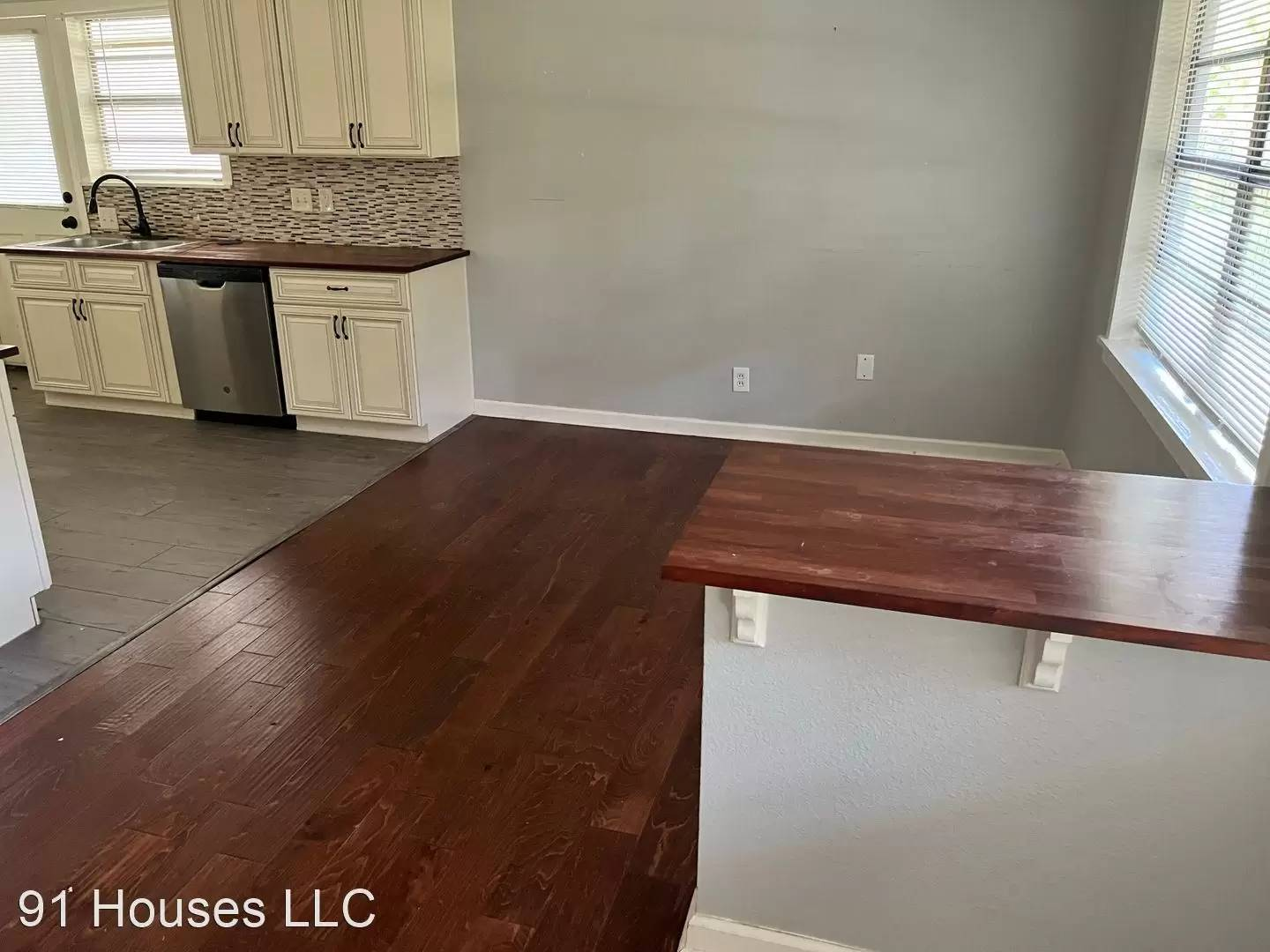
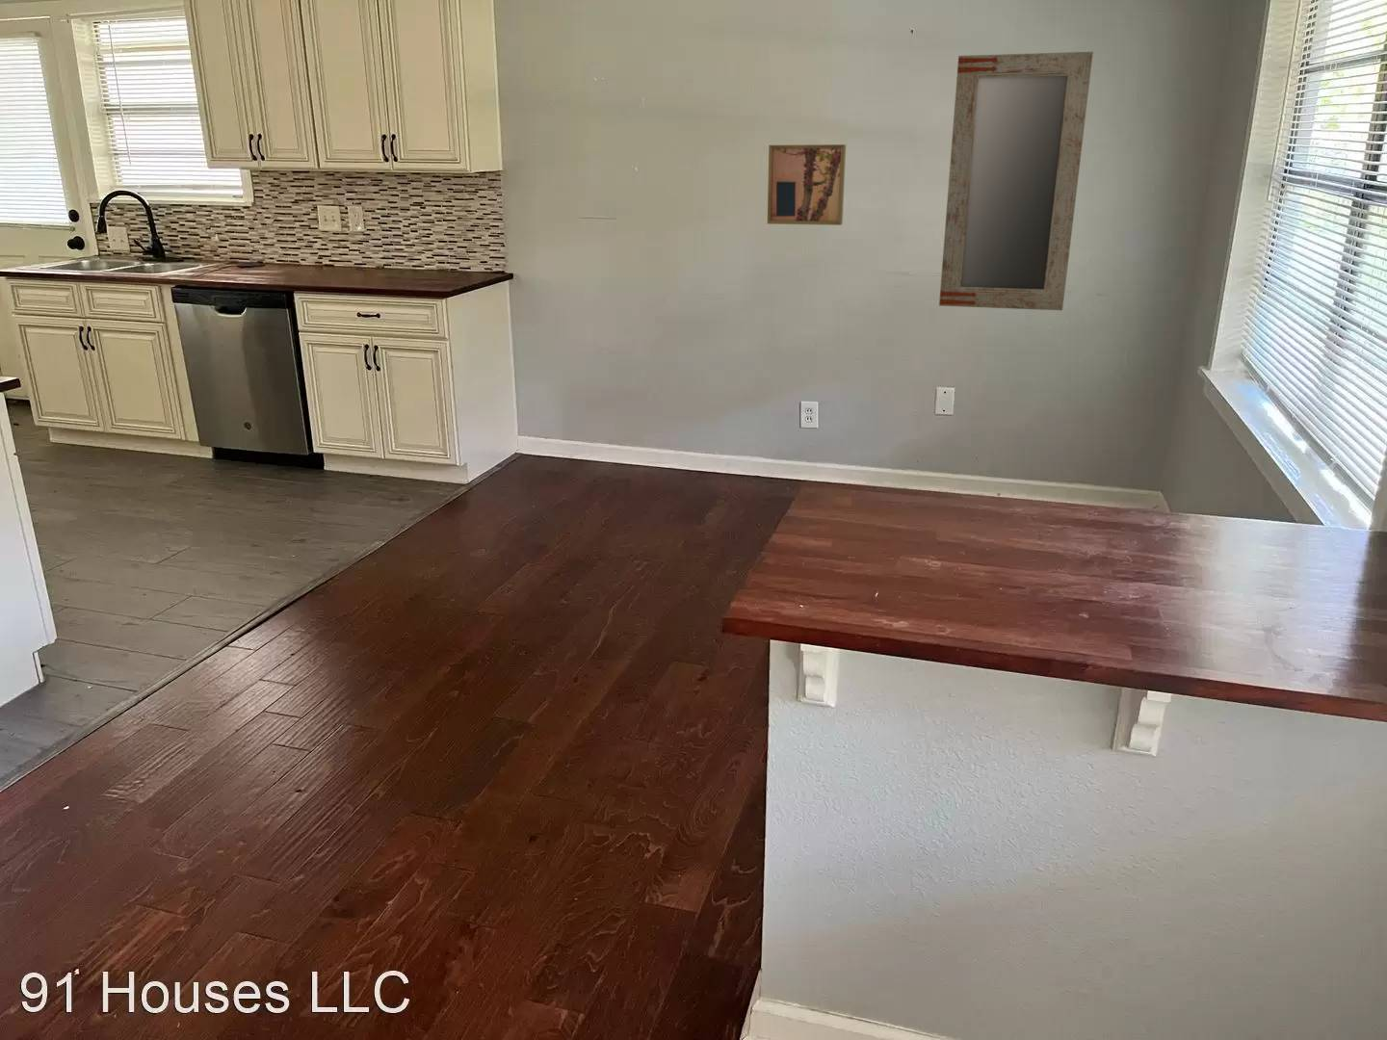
+ wall art (805, 185)
+ home mirror (1011, 186)
